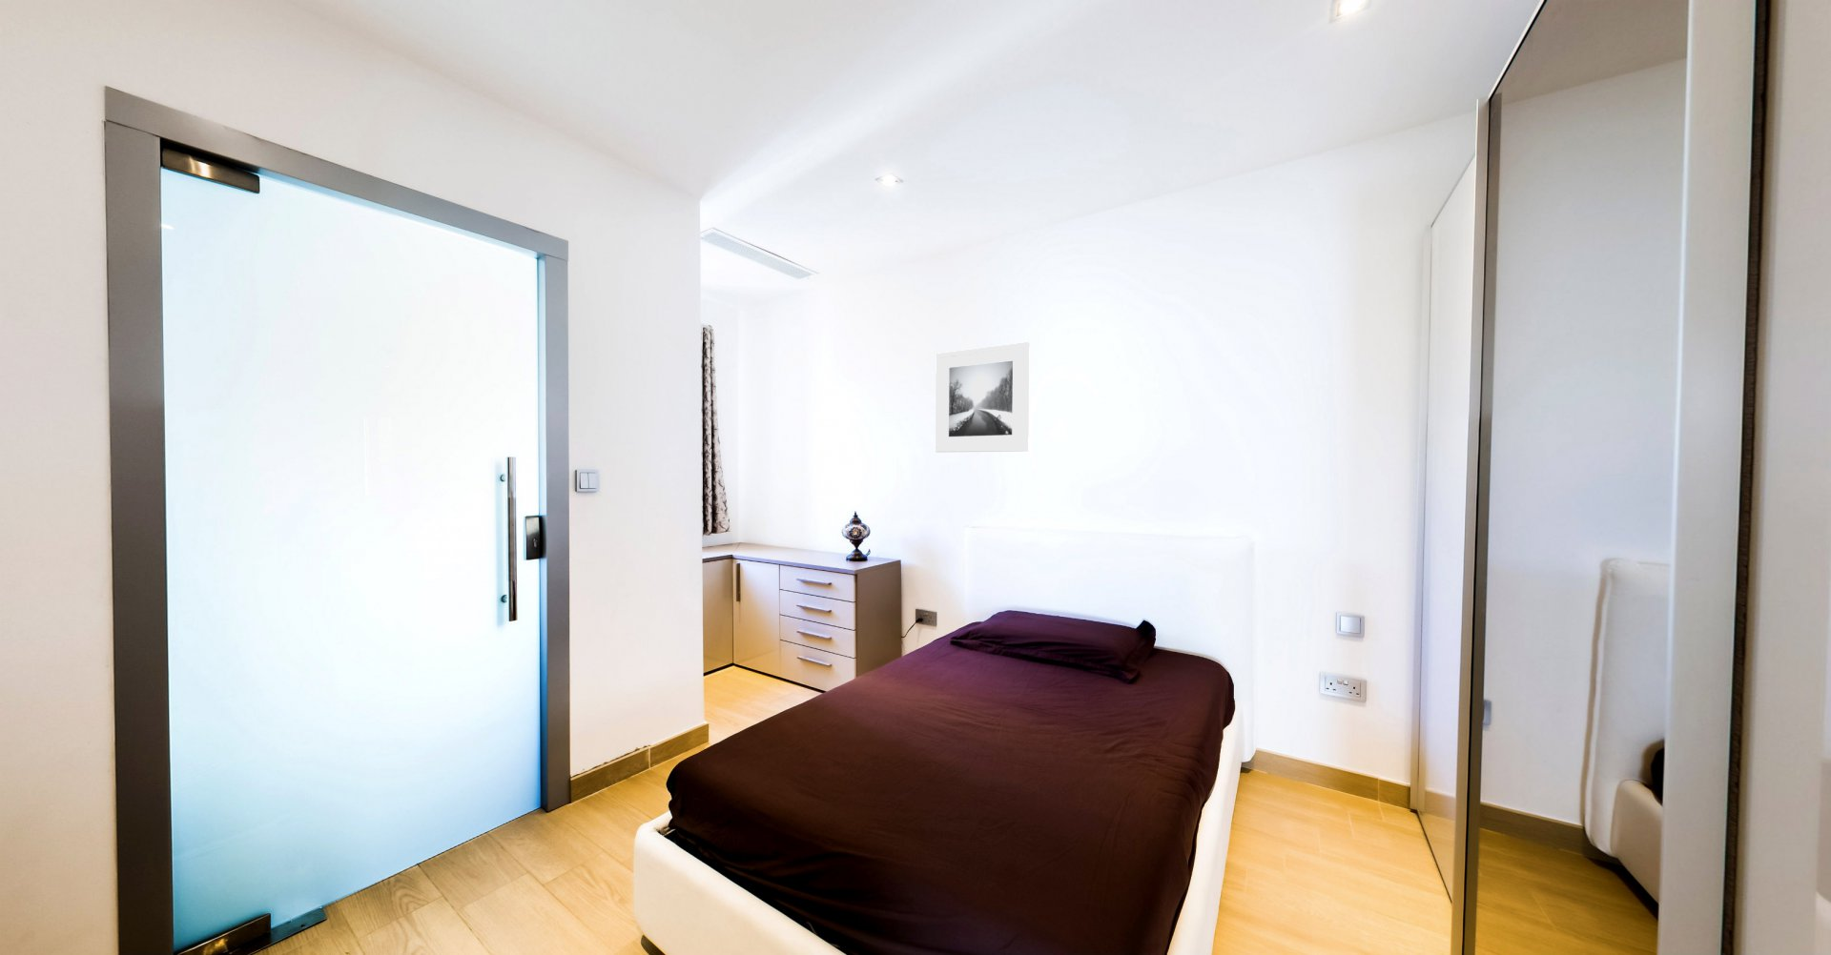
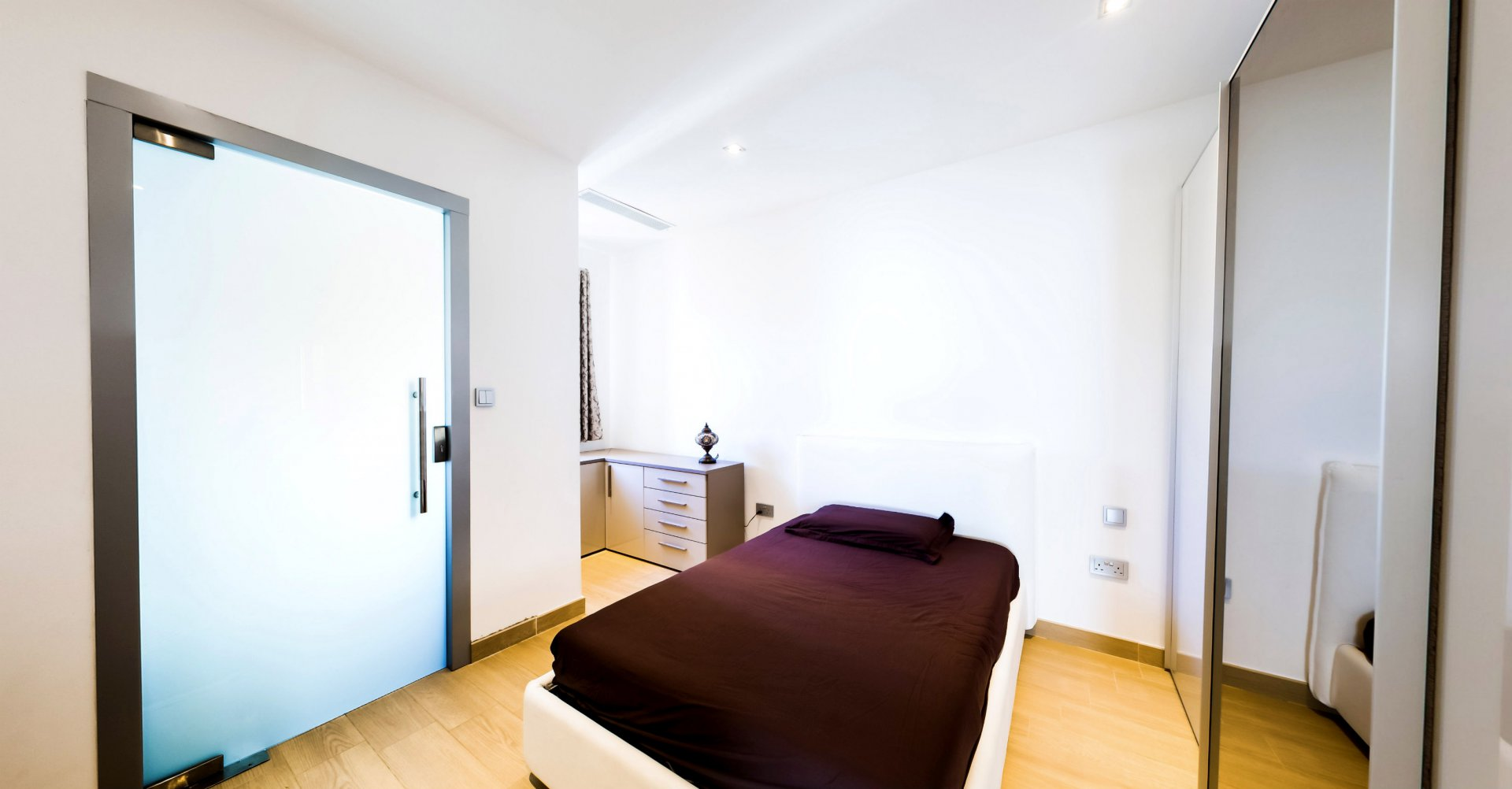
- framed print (980, 399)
